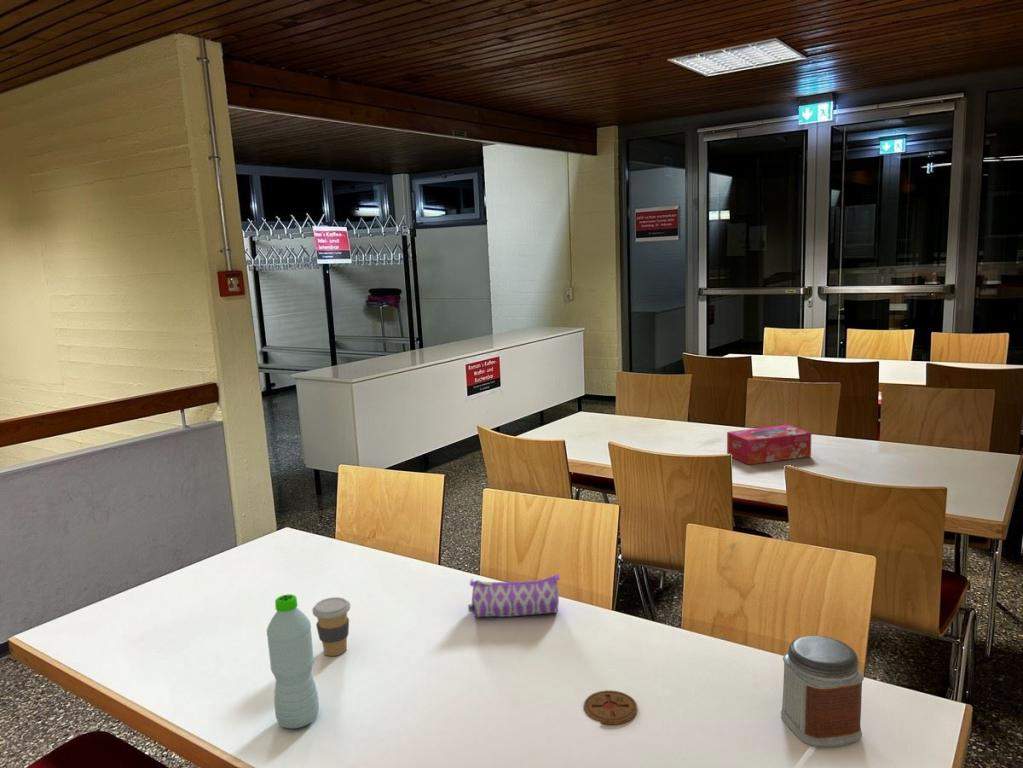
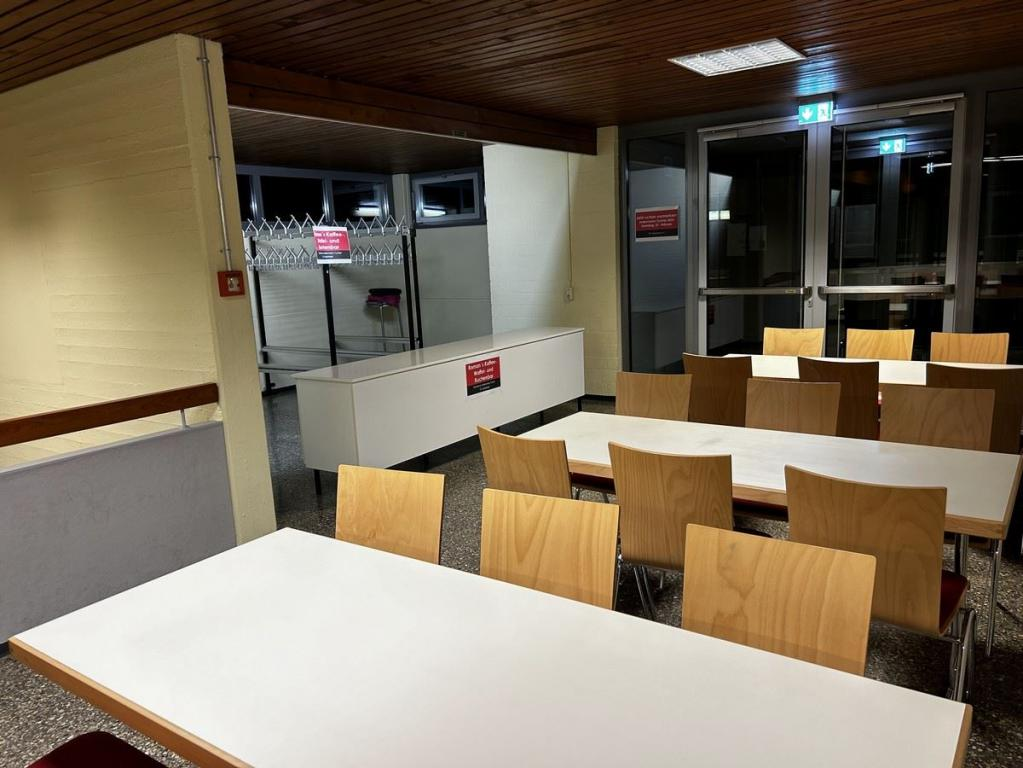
- water bottle (292, 660)
- coaster (610, 706)
- tissue box (768, 444)
- coffee cup (333, 627)
- pencil case (514, 594)
- jar (821, 688)
